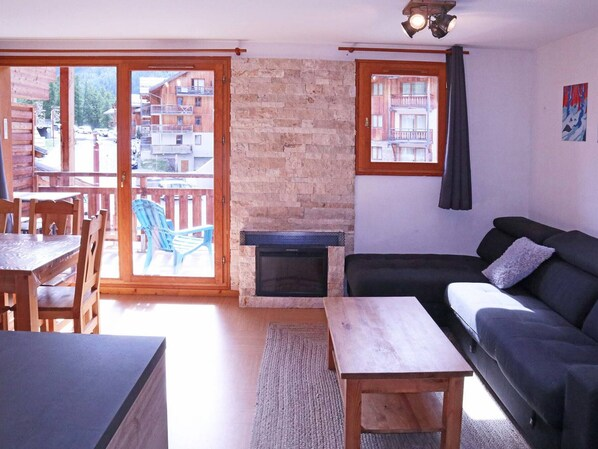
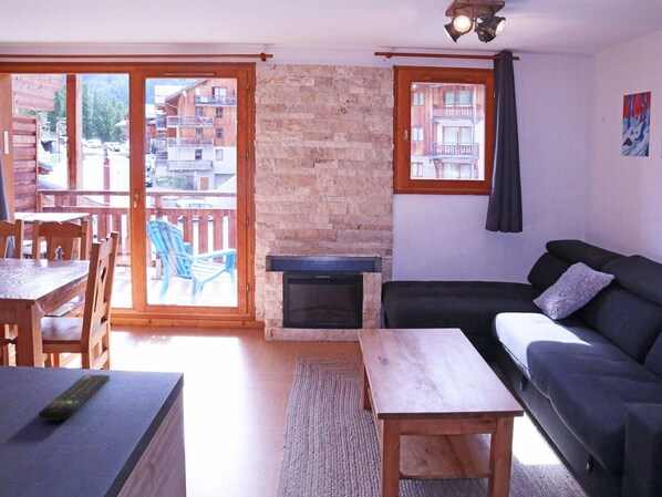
+ remote control (77, 395)
